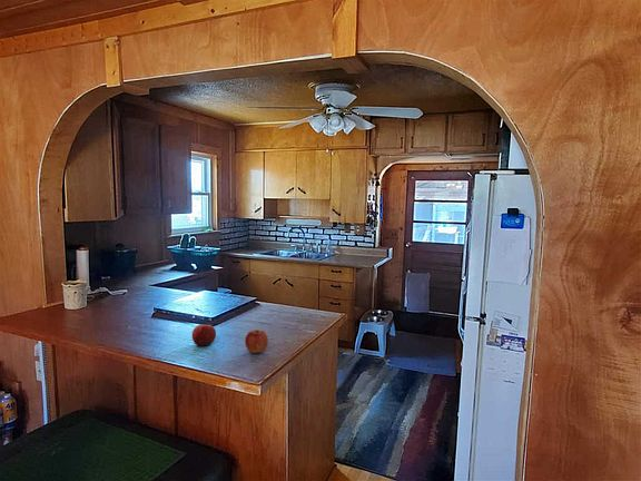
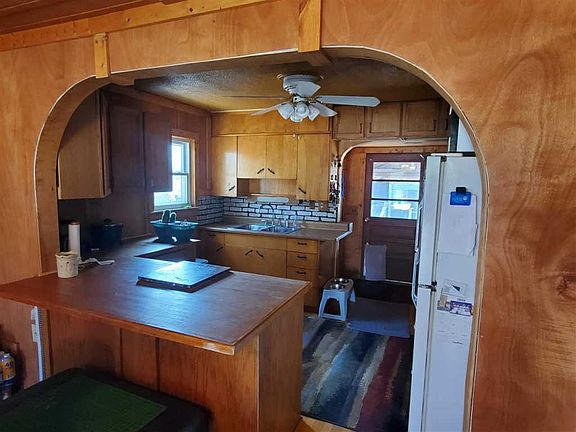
- apple (204, 334)
- apple (256, 341)
